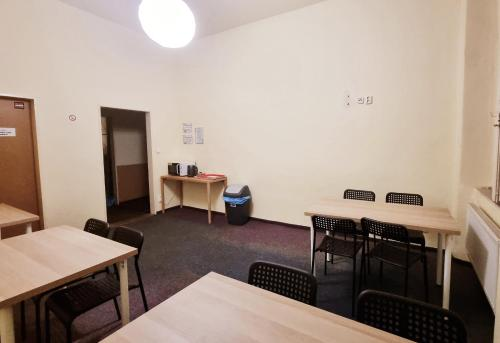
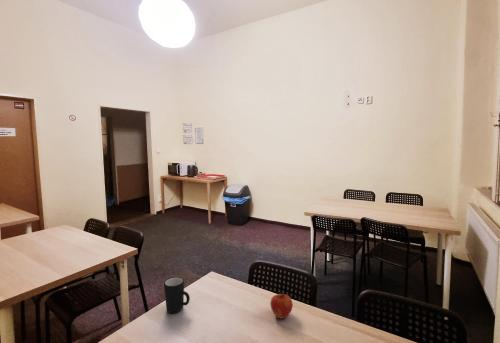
+ mug (177, 296)
+ apple (281, 303)
